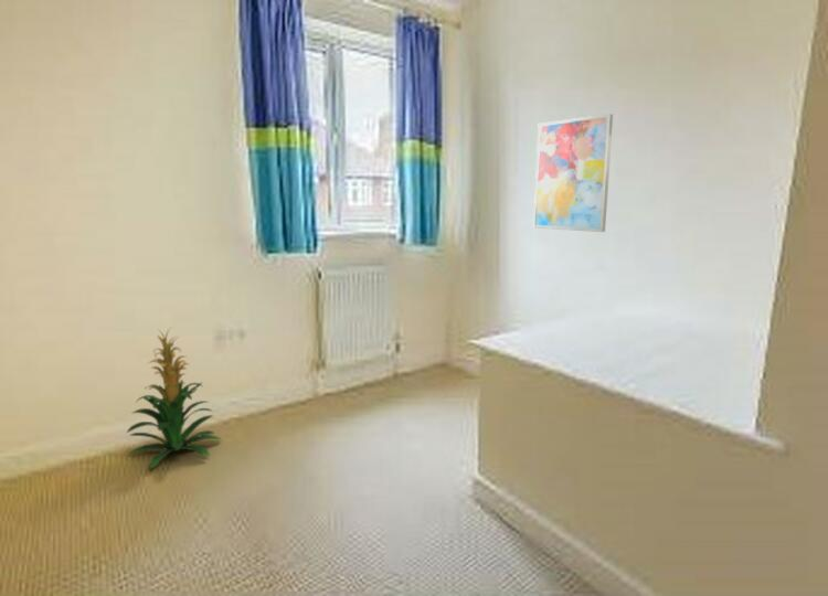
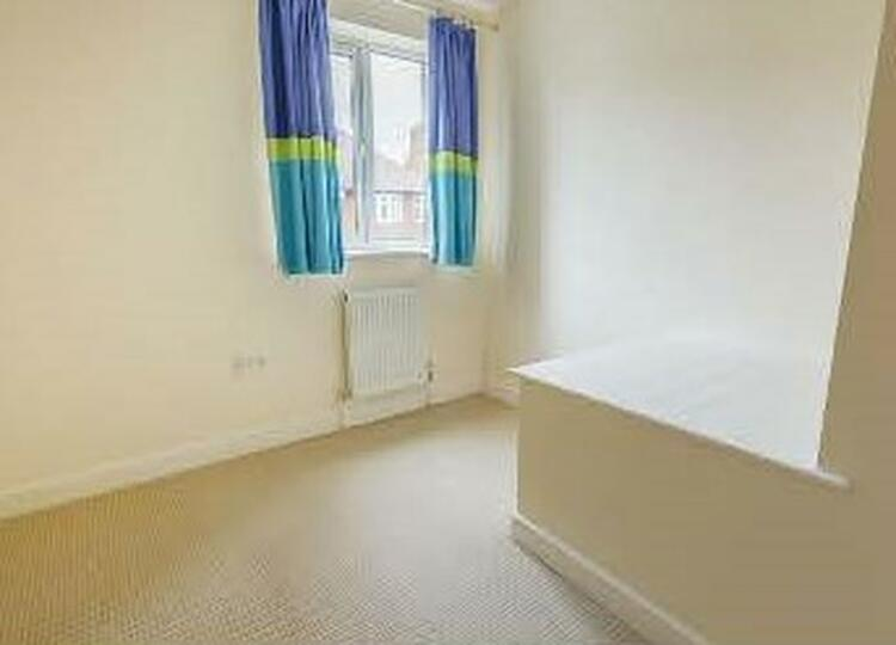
- indoor plant (171, 390)
- wall art (570, 175)
